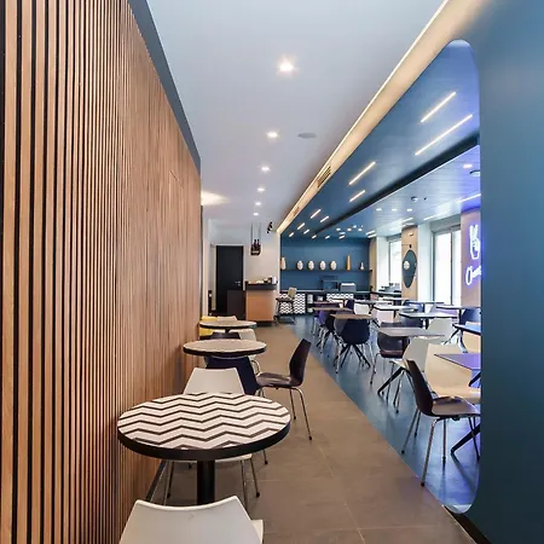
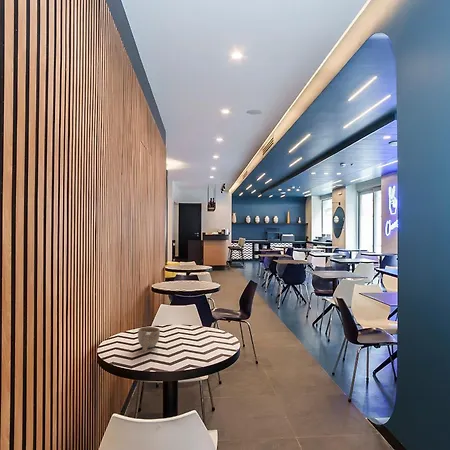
+ cup (147, 339)
